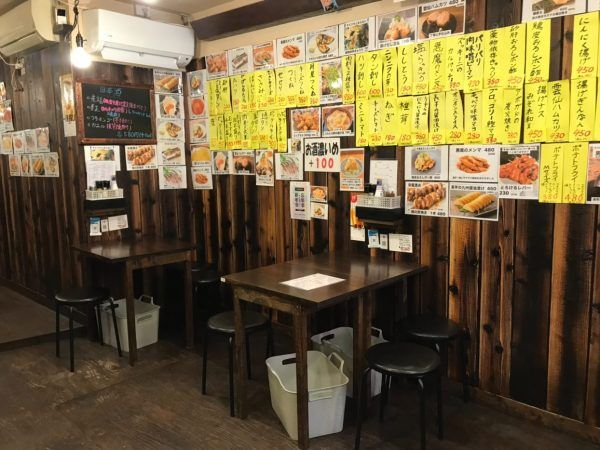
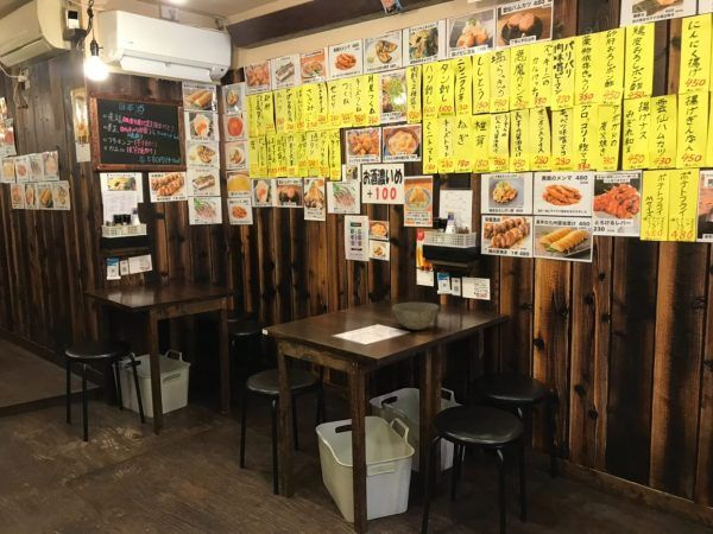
+ bowl (415, 317)
